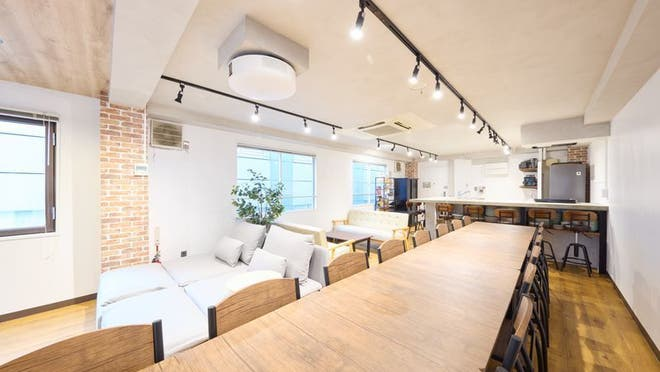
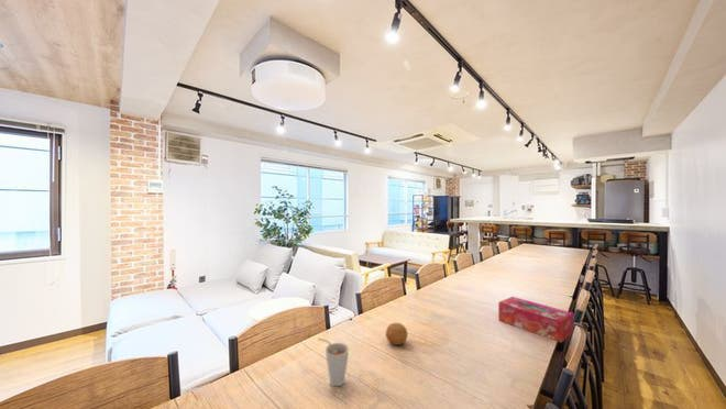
+ fruit (396, 333)
+ tissue box (534, 317)
+ cup (333, 360)
